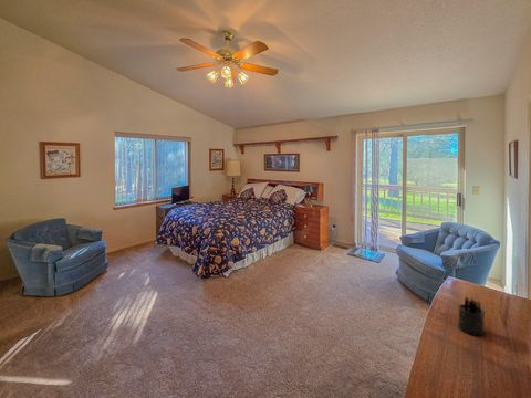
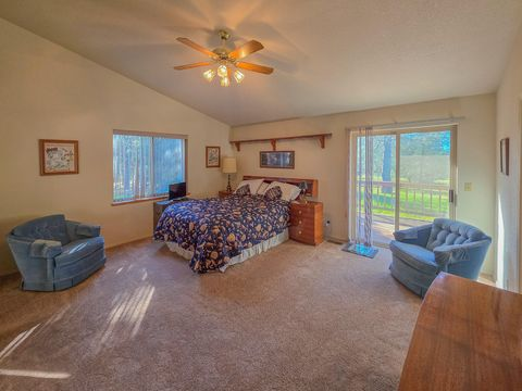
- pen holder (470, 314)
